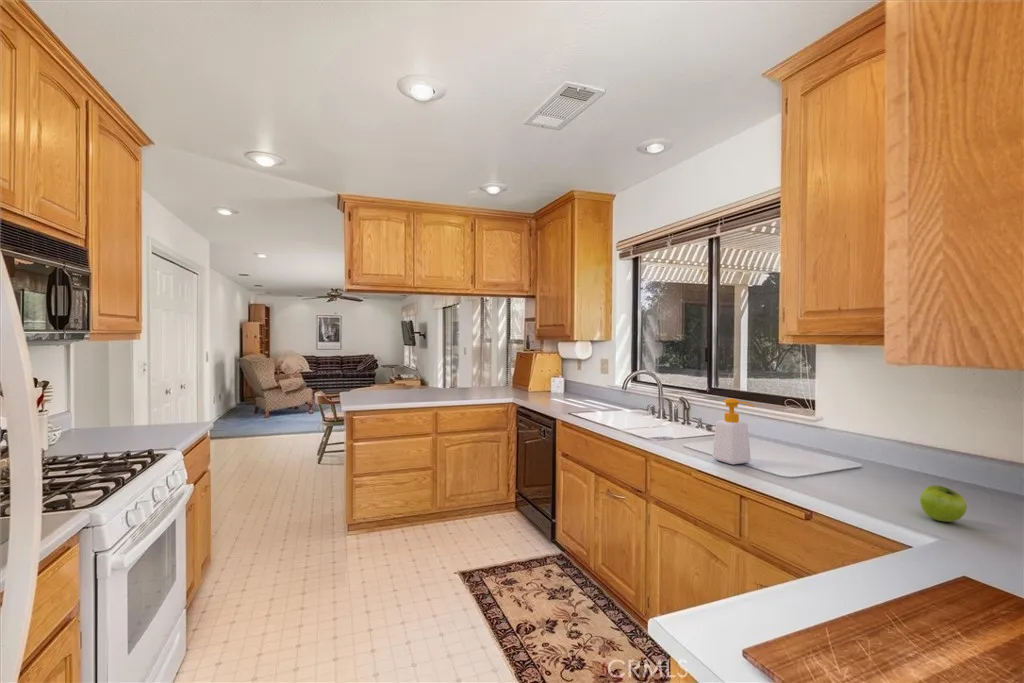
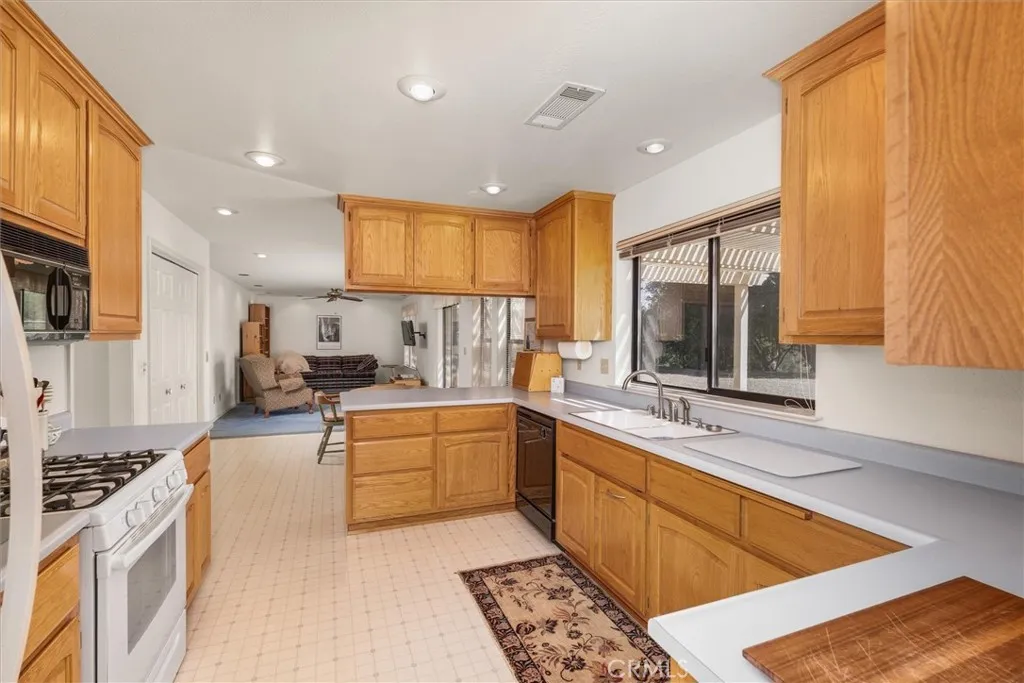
- fruit (942, 503)
- soap bottle (736, 430)
